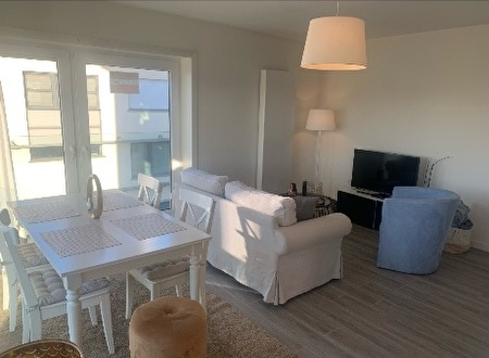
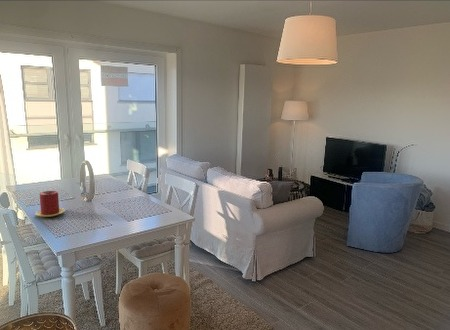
+ candle (49, 203)
